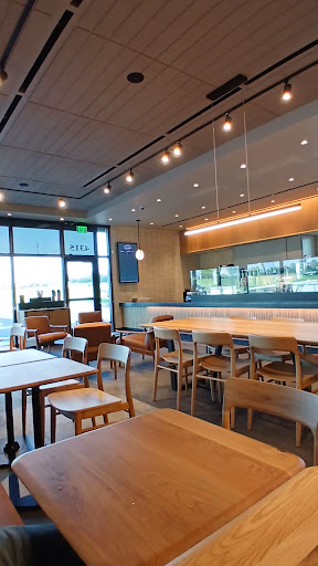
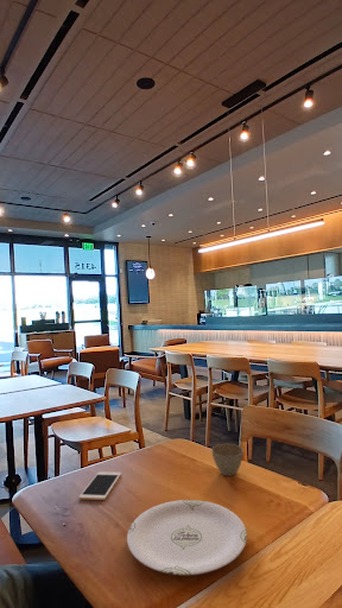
+ cell phone (101, 484)
+ flower pot (227, 461)
+ plate (186, 536)
